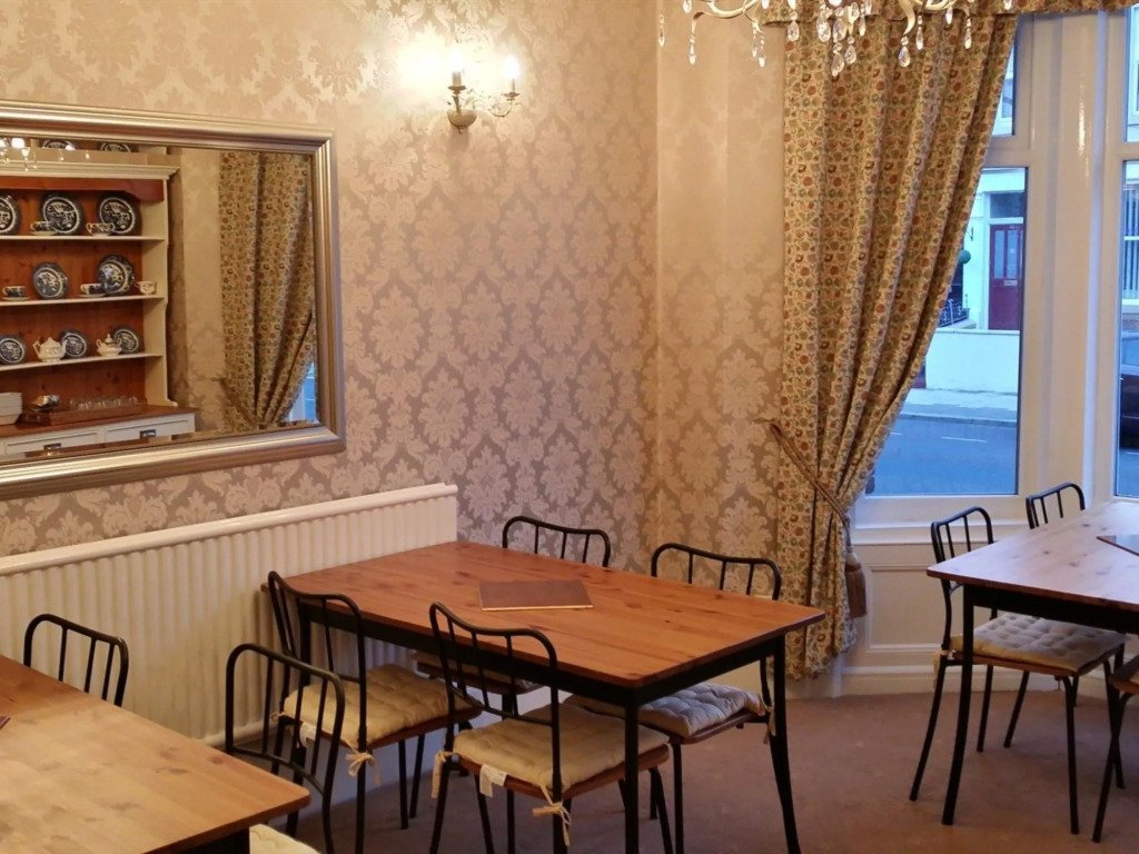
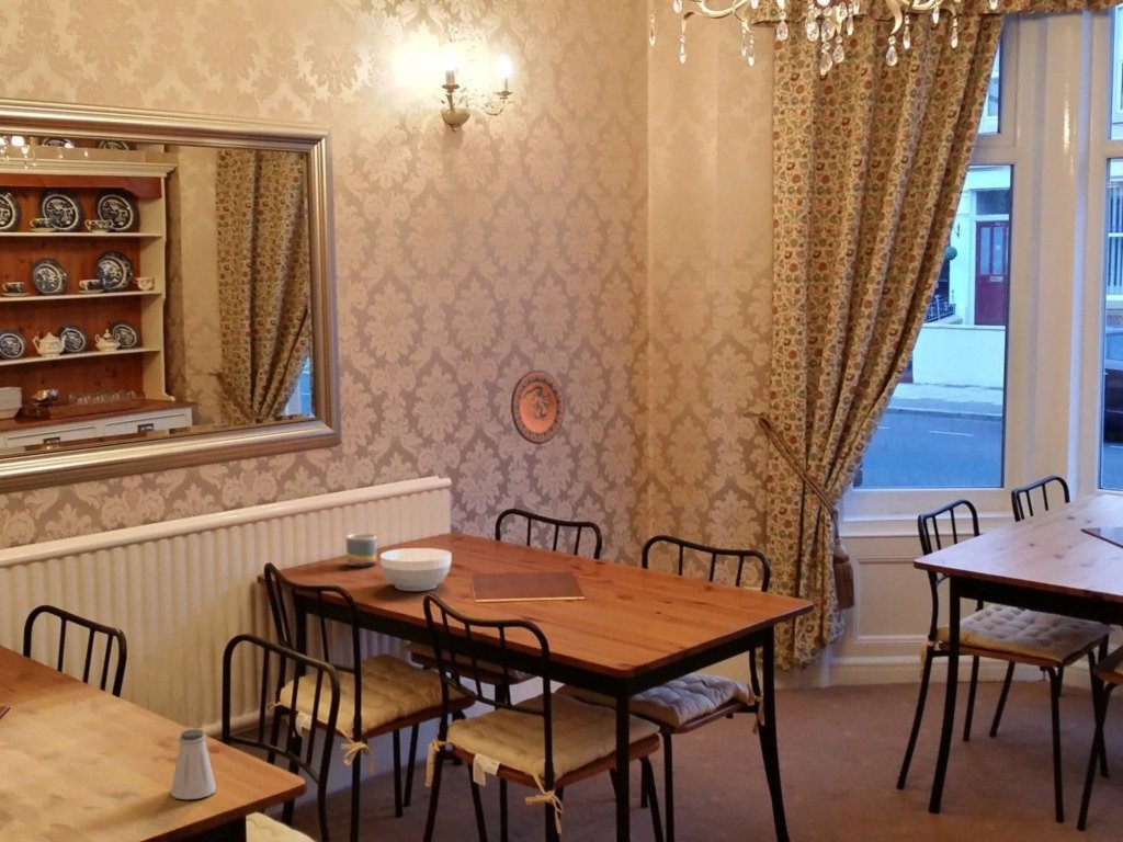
+ mug (362, 548)
+ saltshaker (192, 762)
+ bowl (416, 570)
+ decorative plate (536, 407)
